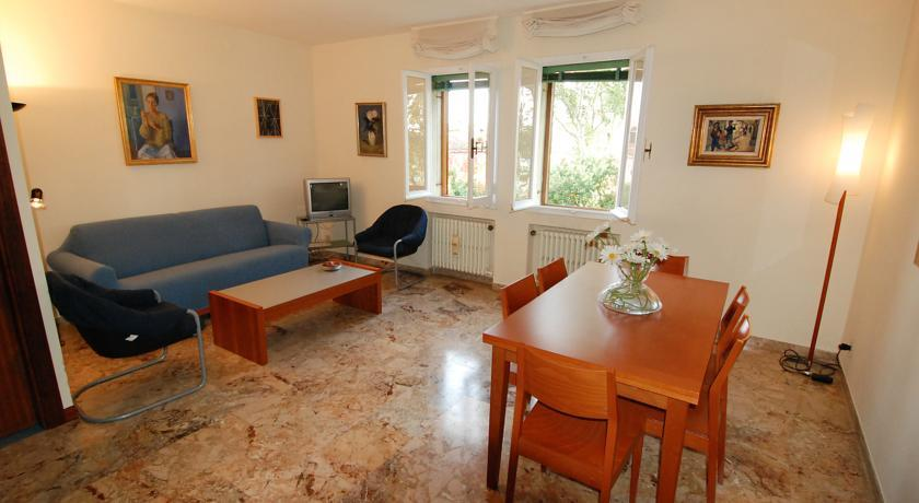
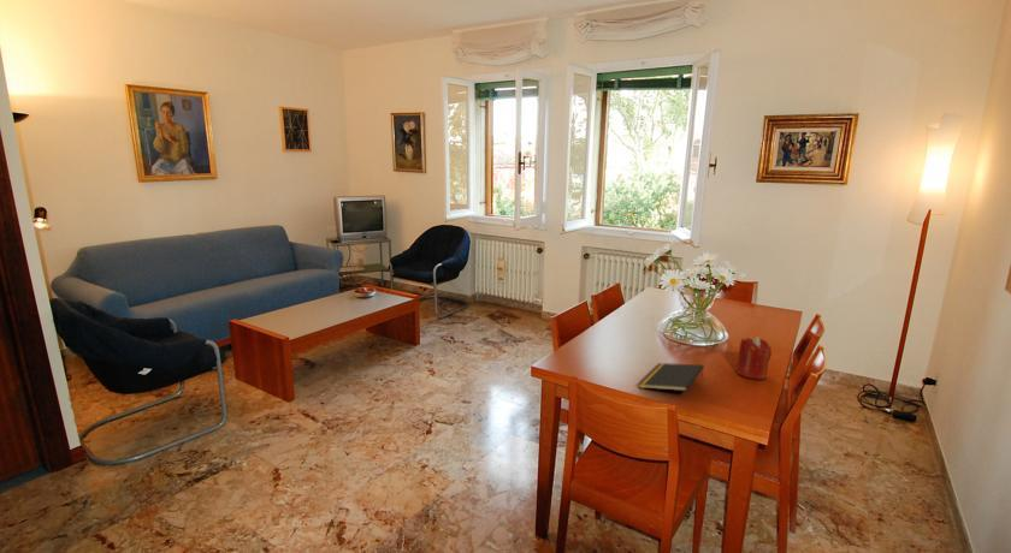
+ notepad (670, 375)
+ candle (753, 355)
